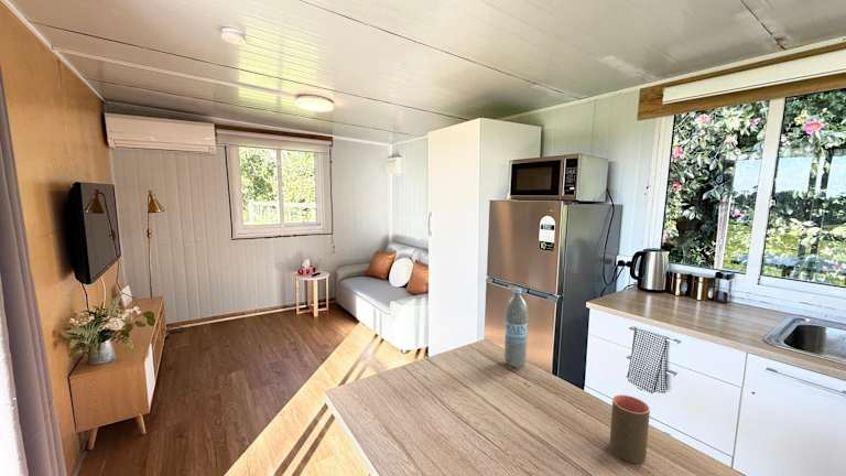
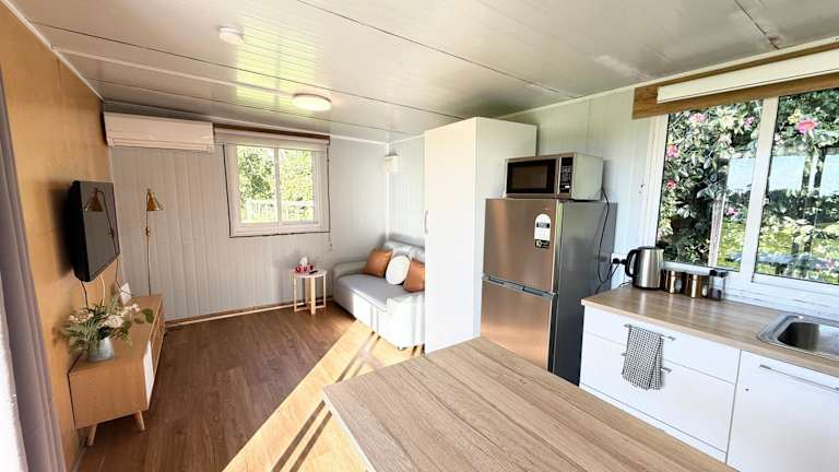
- cup (629, 428)
- water bottle (516, 327)
